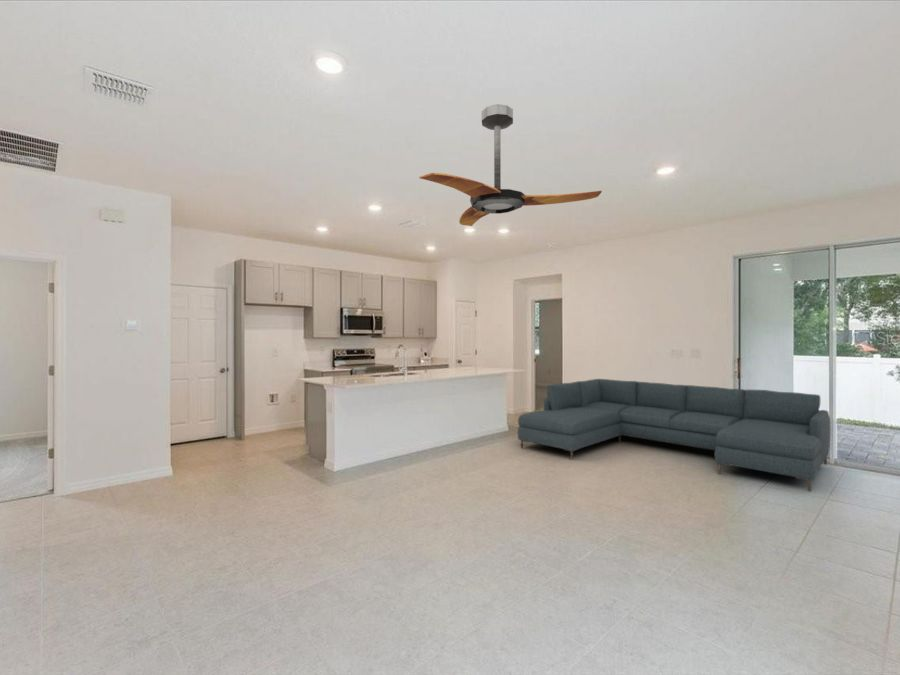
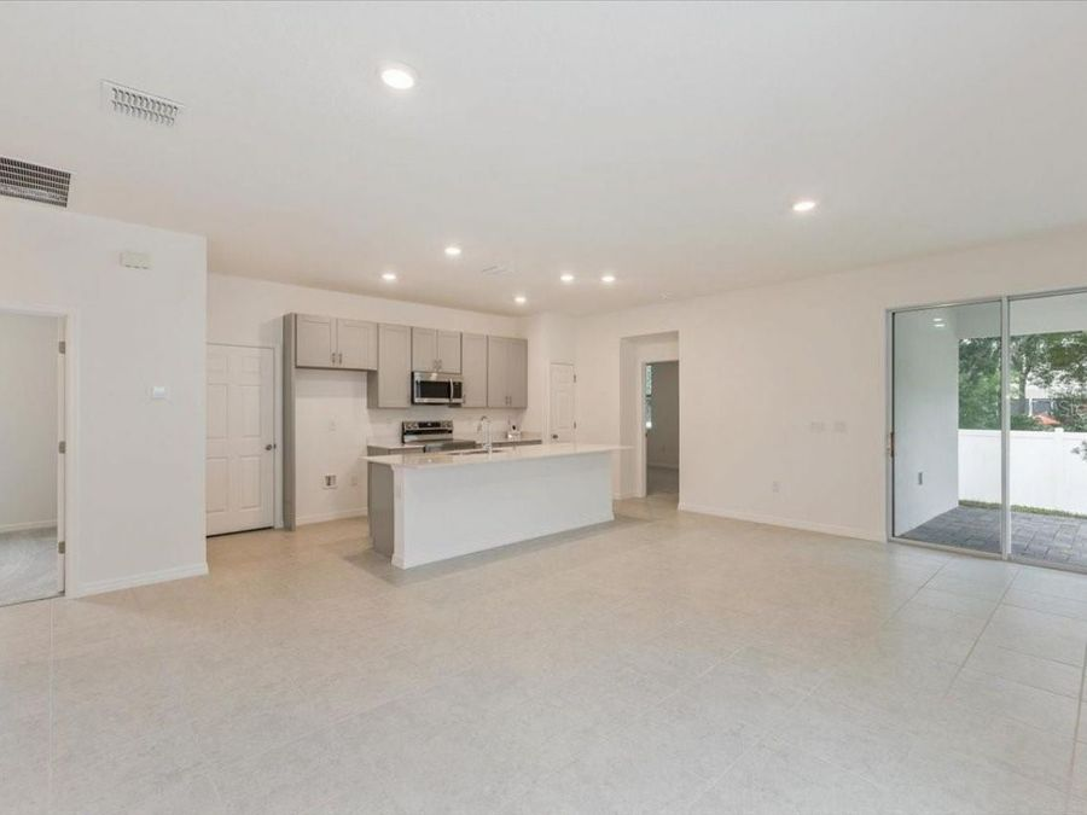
- sofa (663, 422)
- ceiling fan (500, 161)
